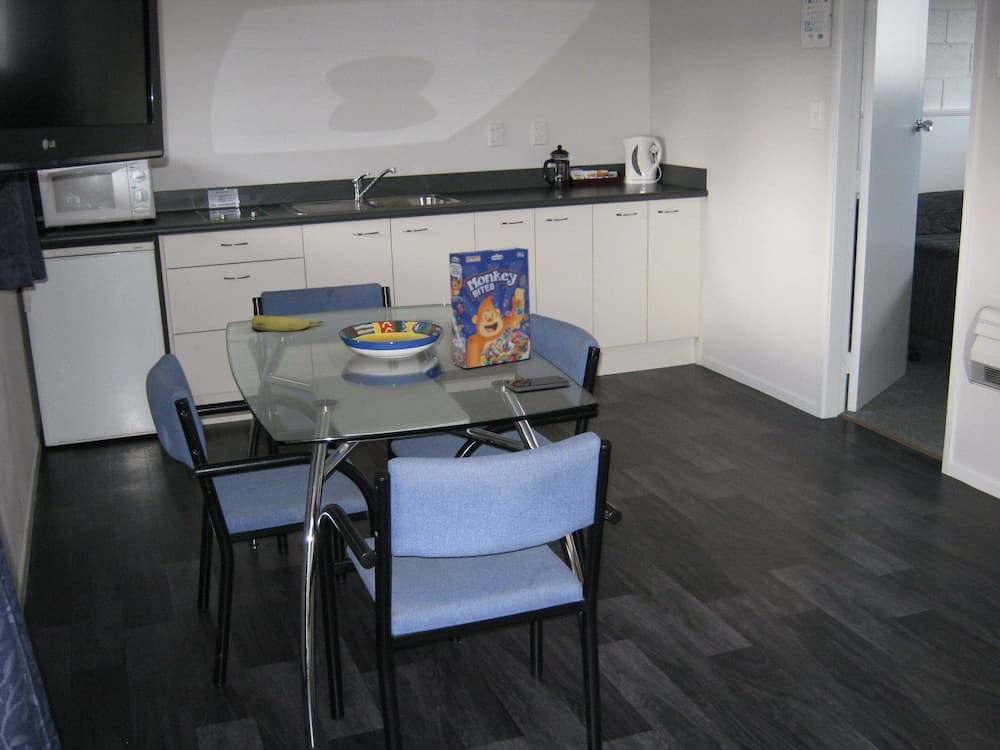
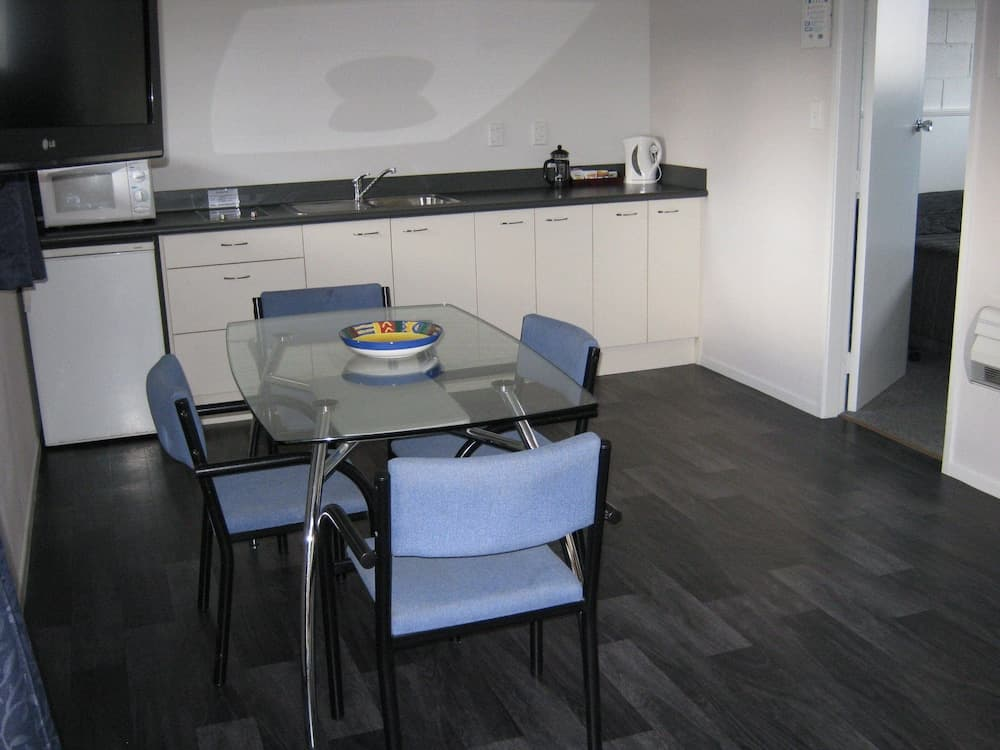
- fruit (285, 320)
- cereal box (490, 306)
- smartphone (537, 383)
